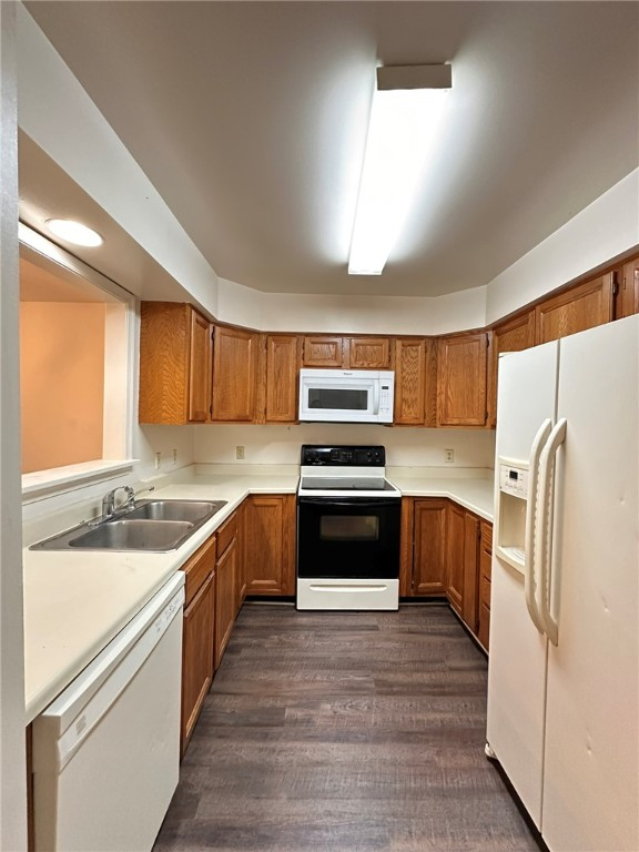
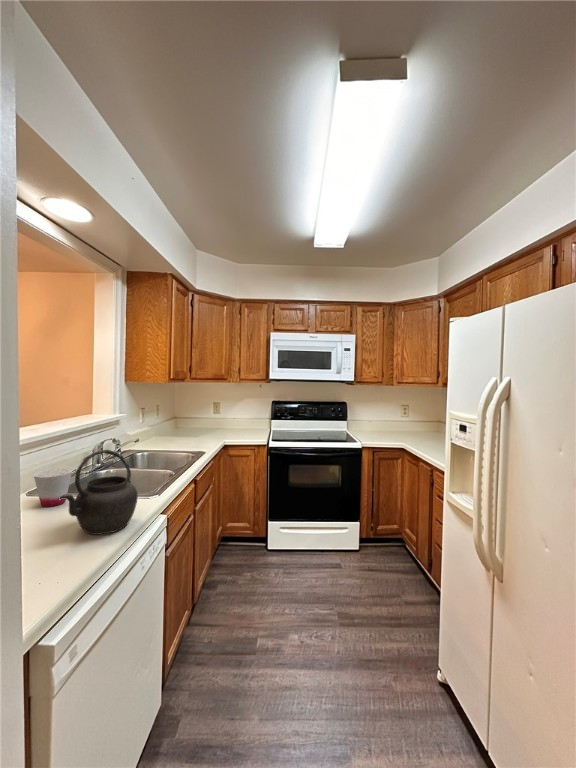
+ kettle (98, 491)
+ cup (53, 487)
